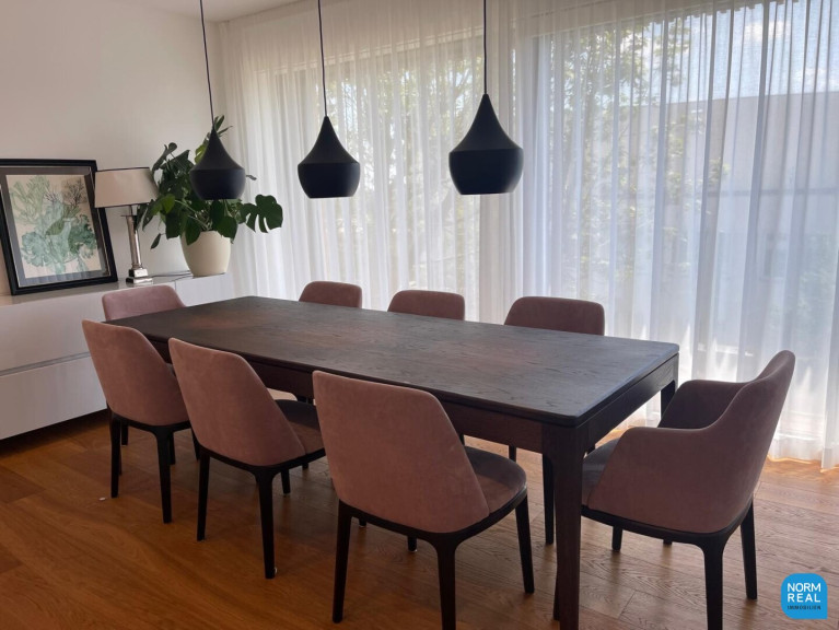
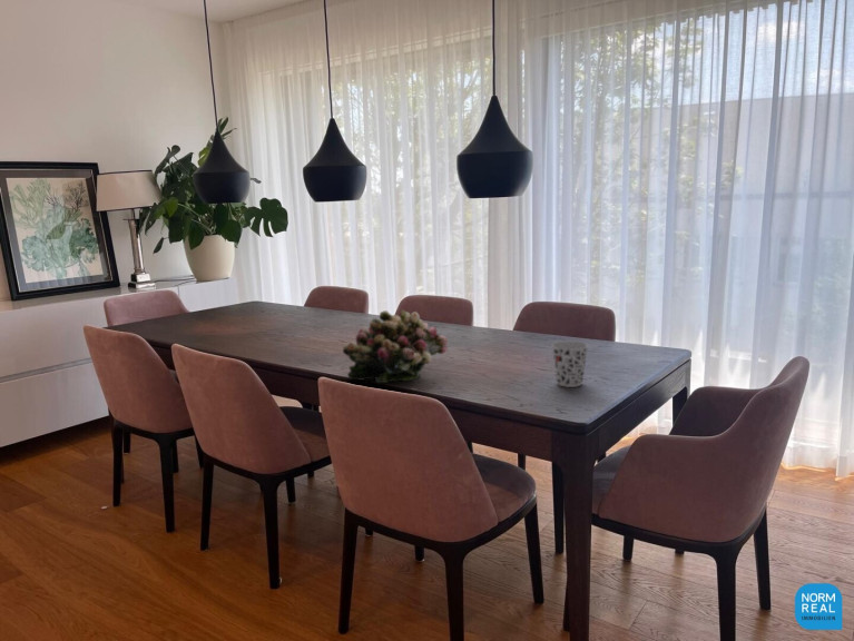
+ cup (569, 364)
+ flower arrangement (394, 344)
